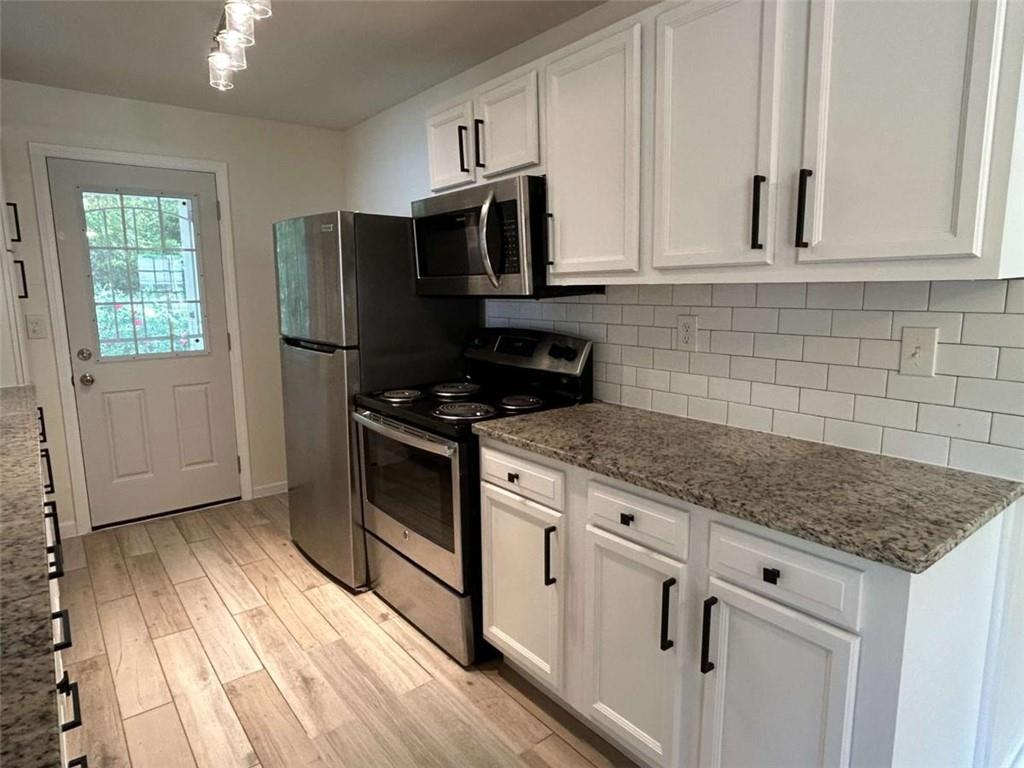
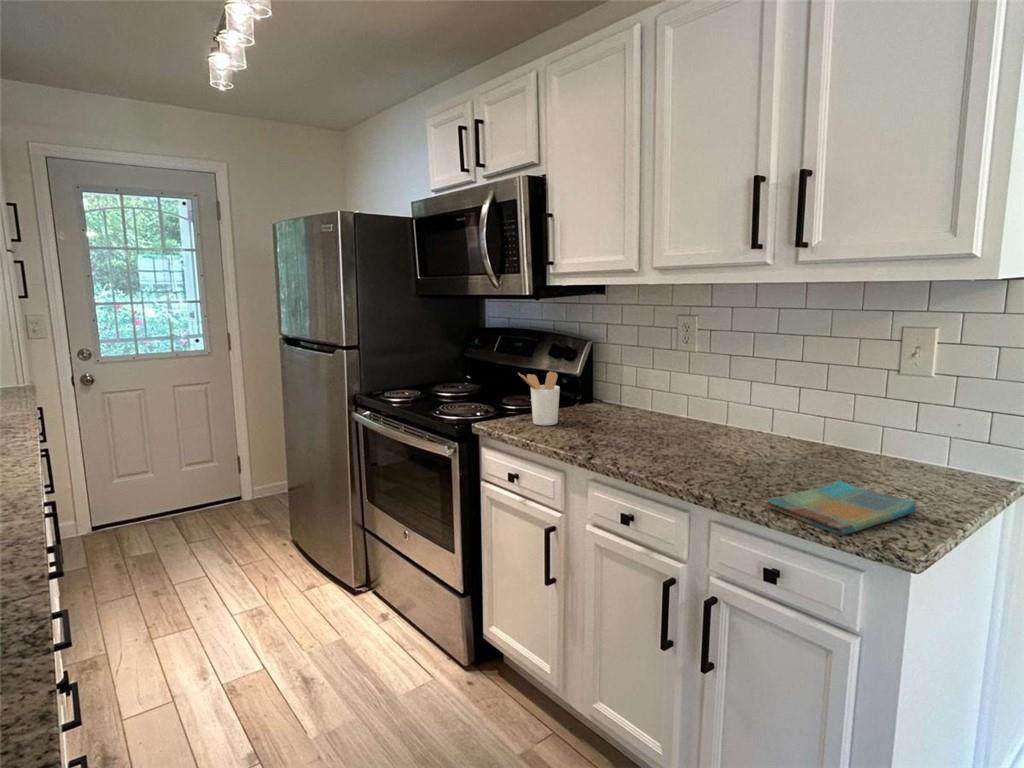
+ dish towel (840, 505)
+ utensil holder (538, 396)
